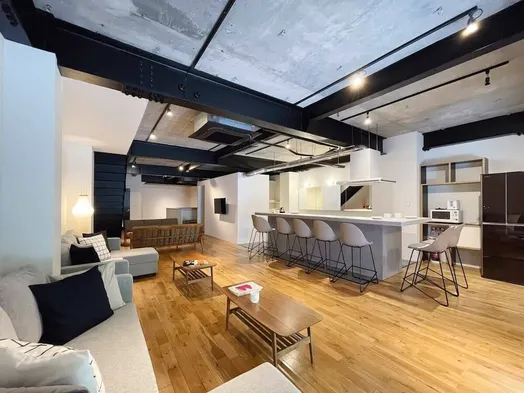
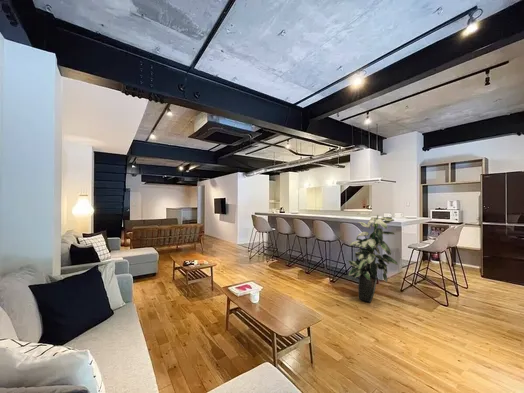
+ indoor plant (369, 255)
